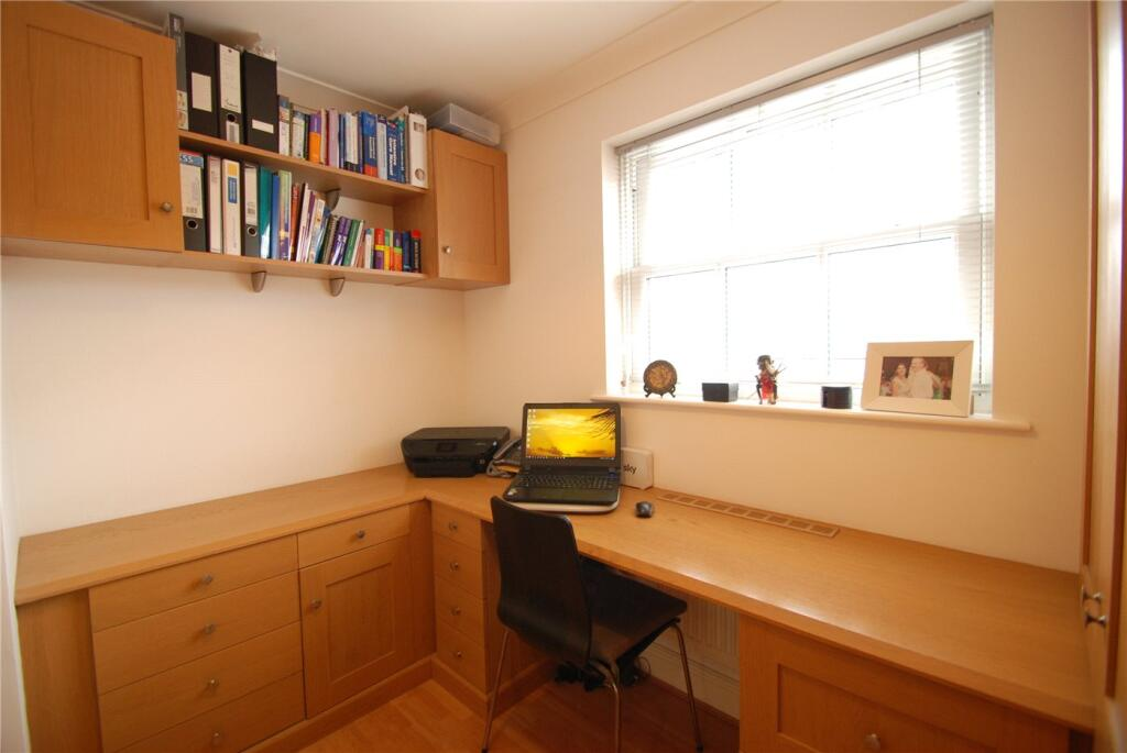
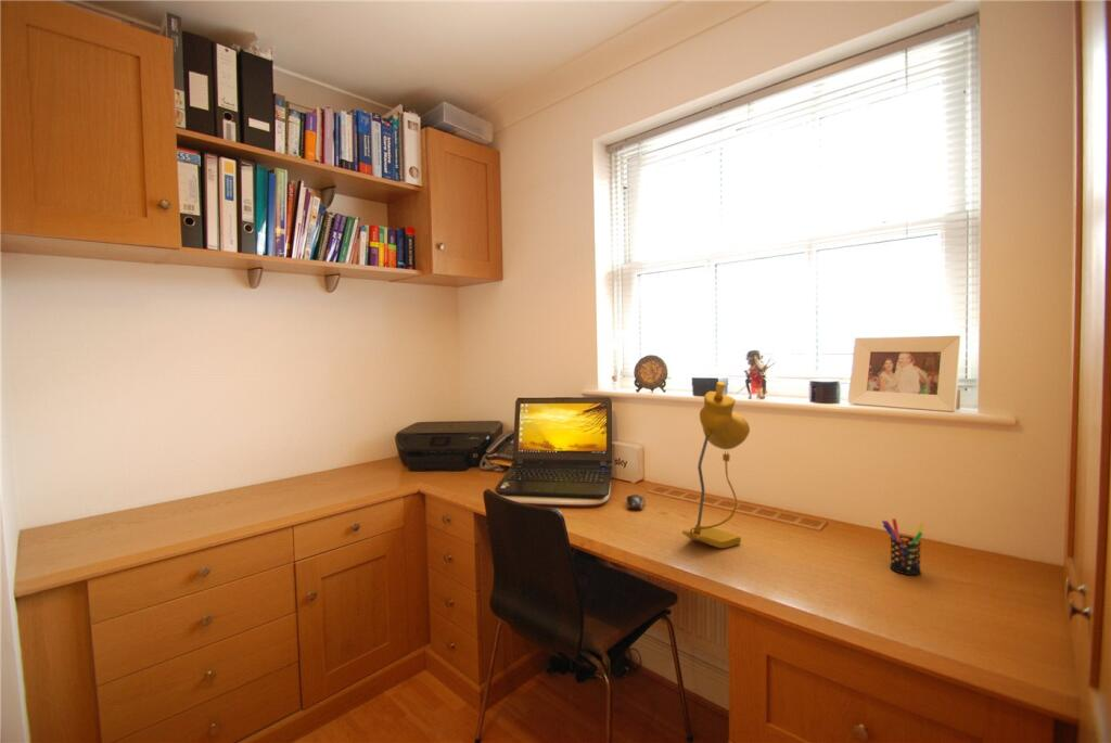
+ desk lamp (723, 459)
+ pen holder (906, 545)
